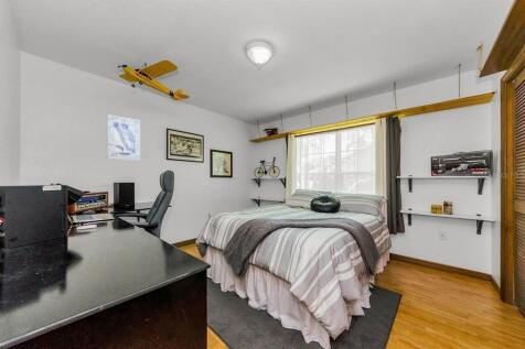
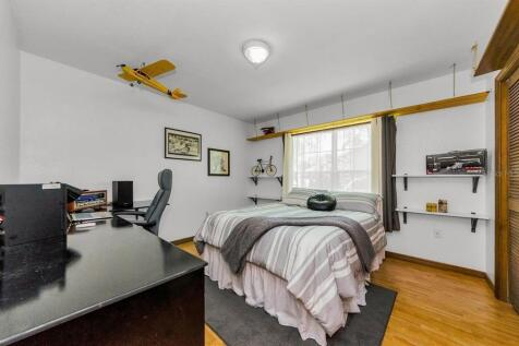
- wall art (124, 139)
